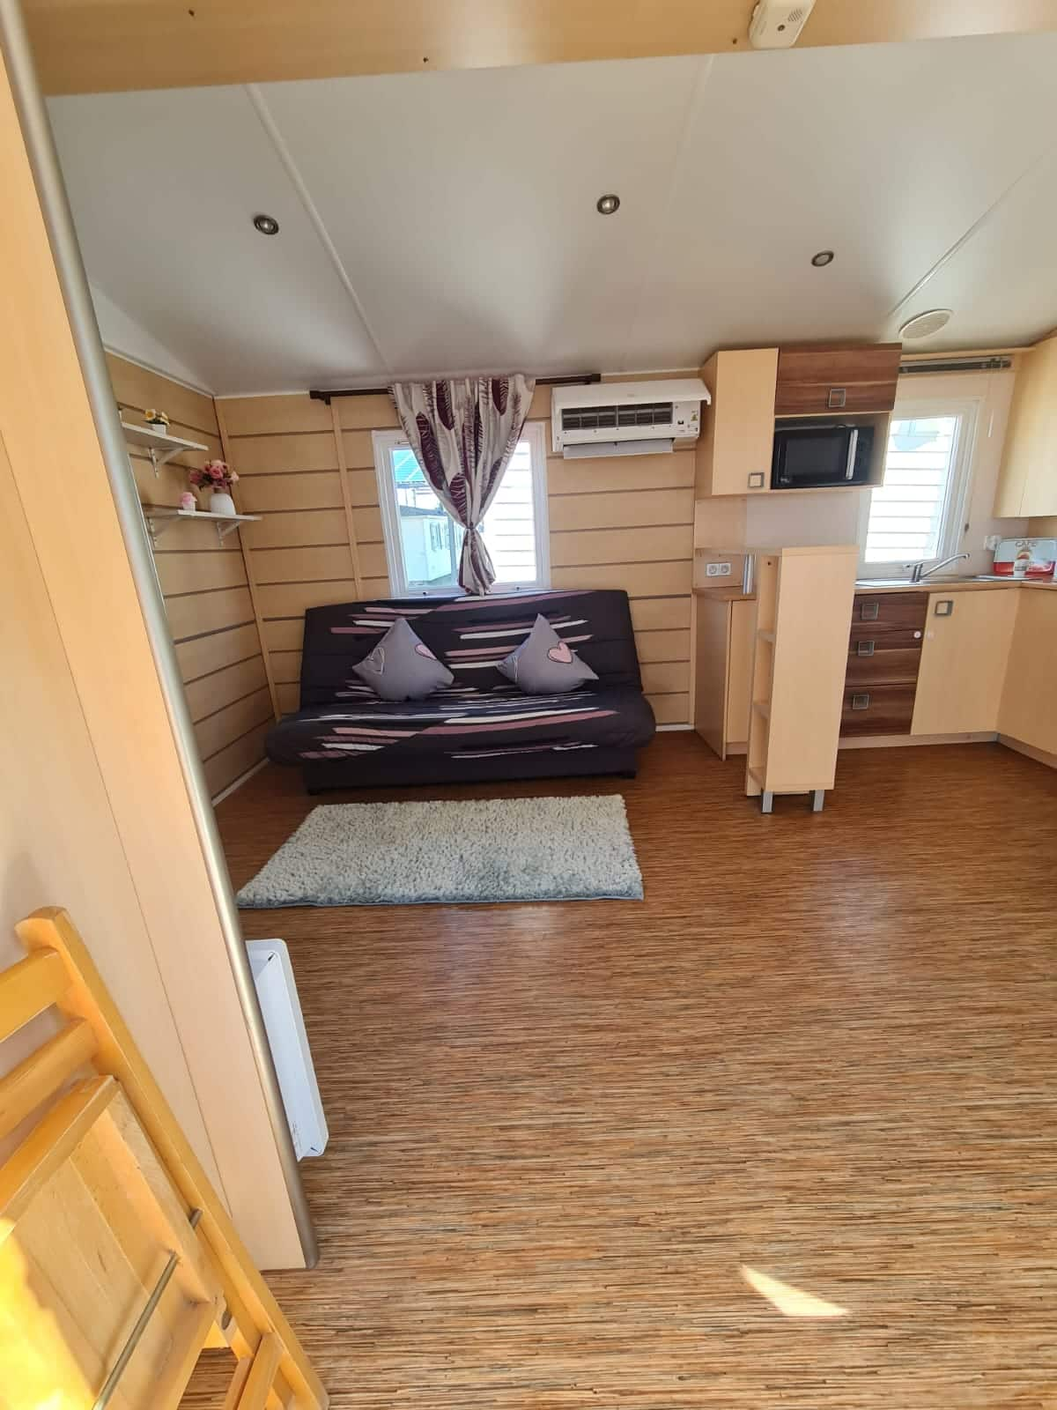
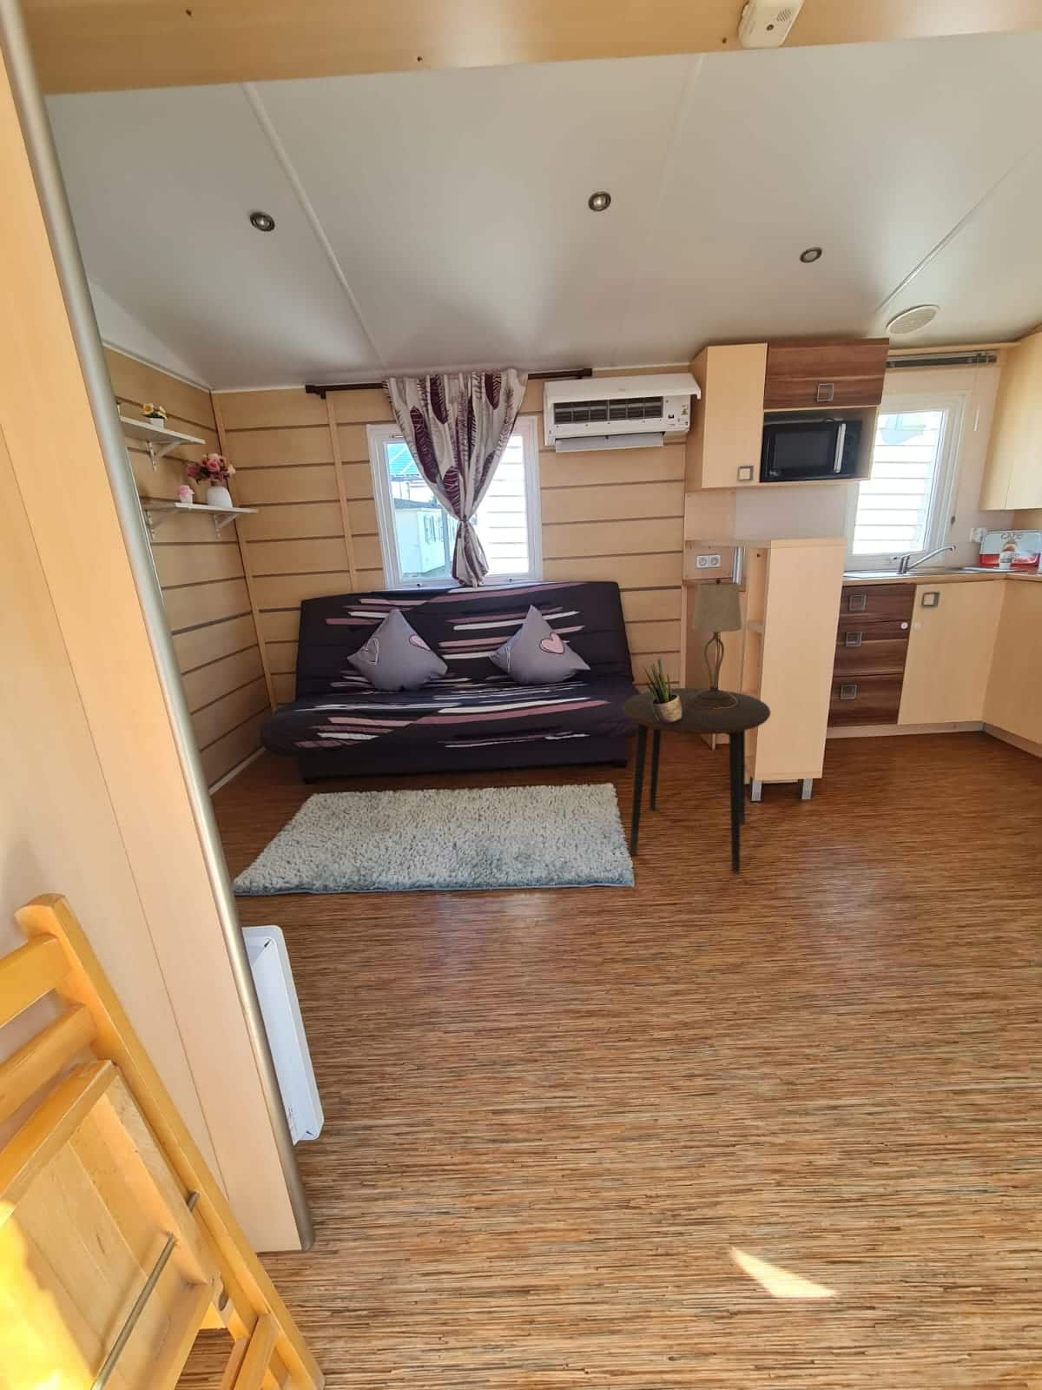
+ table lamp (716, 641)
+ side table (658, 766)
+ potted plant (664, 687)
